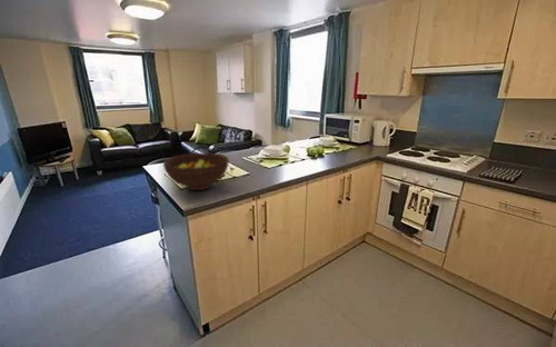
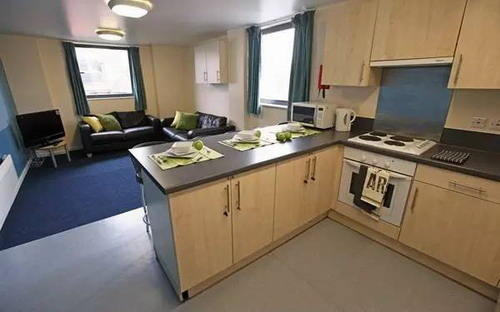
- fruit bowl (198, 174)
